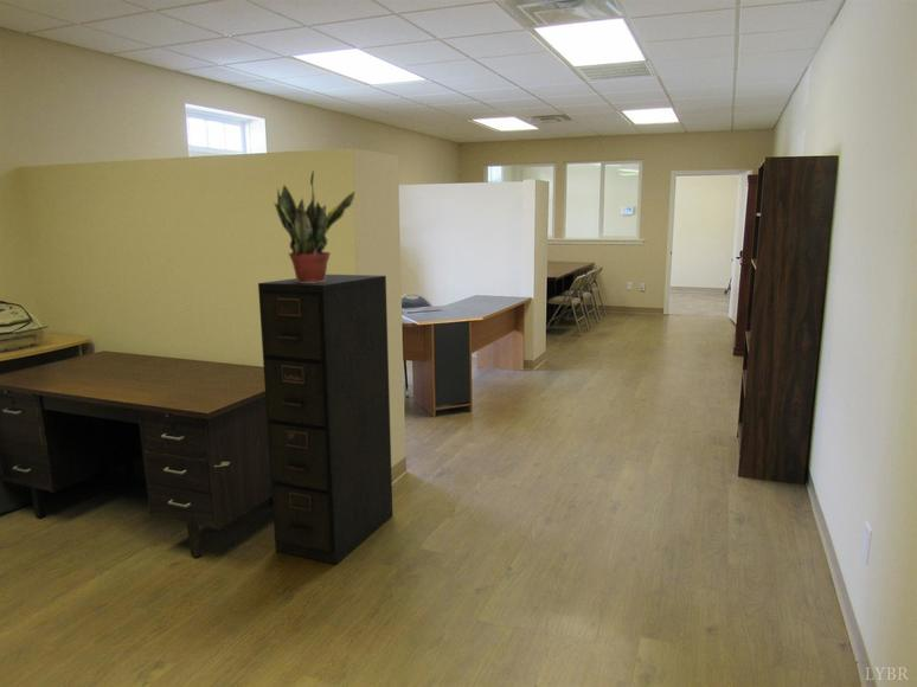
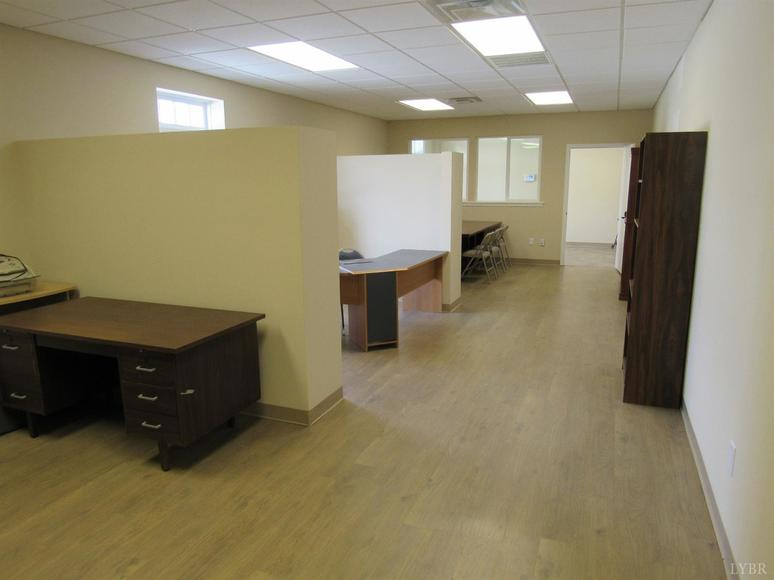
- potted plant (314, 226)
- filing cabinet (329, 411)
